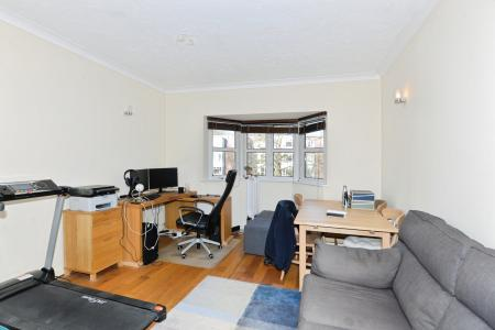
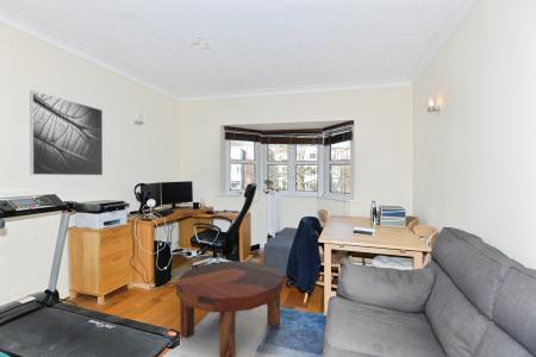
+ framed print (70, 138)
+ coffee table (230, 302)
